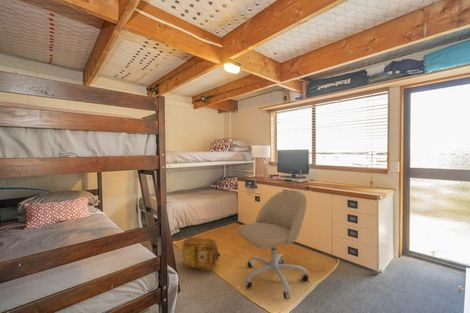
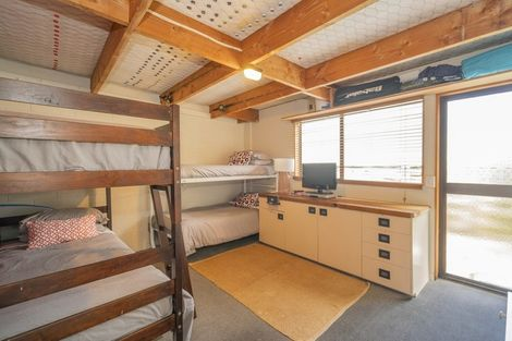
- office chair (272, 236)
- backpack (202, 252)
